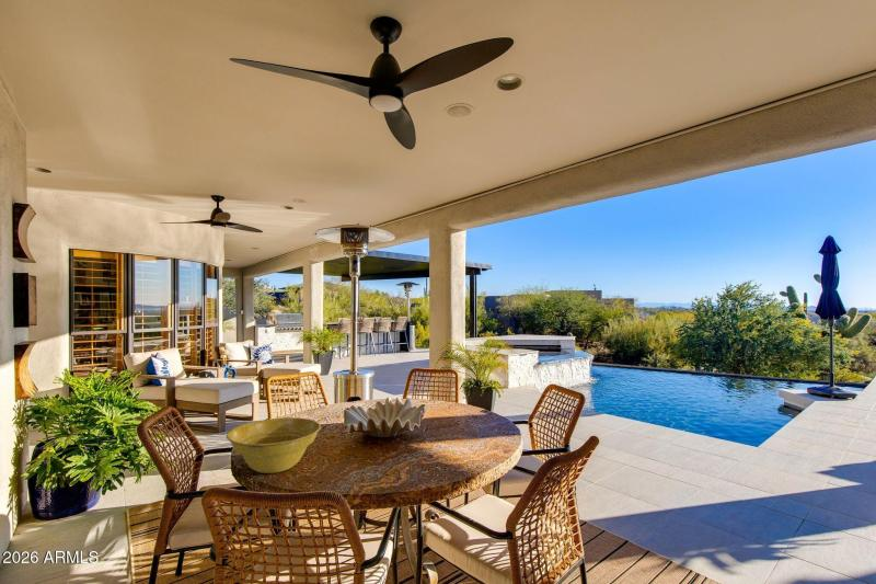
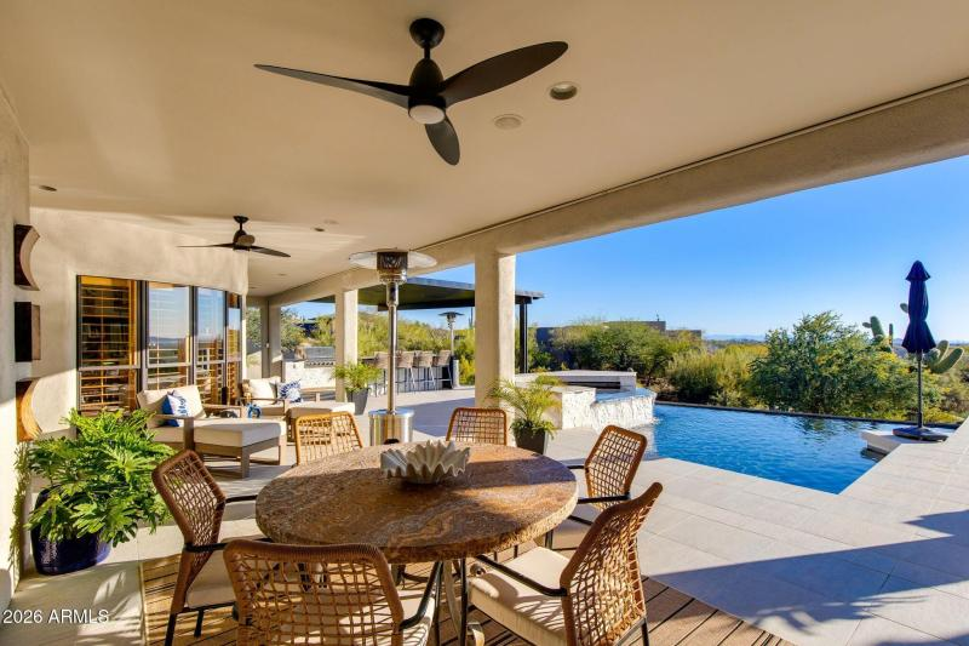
- planter bowl (275, 447)
